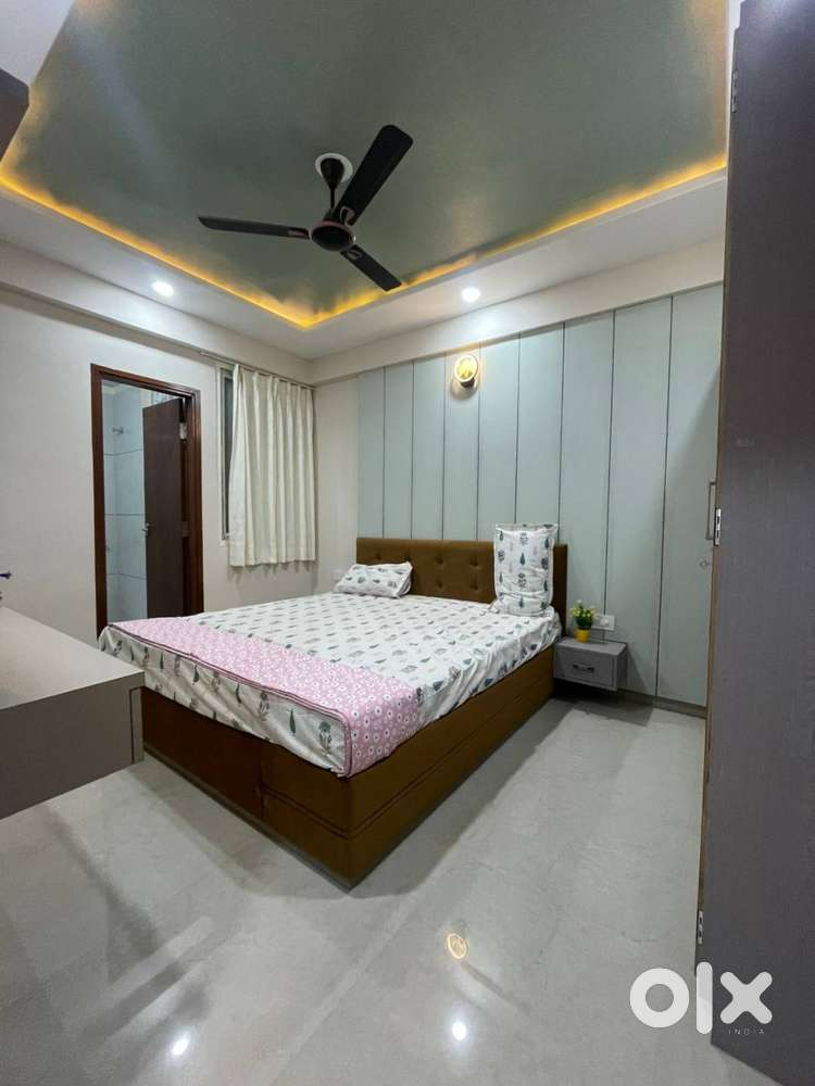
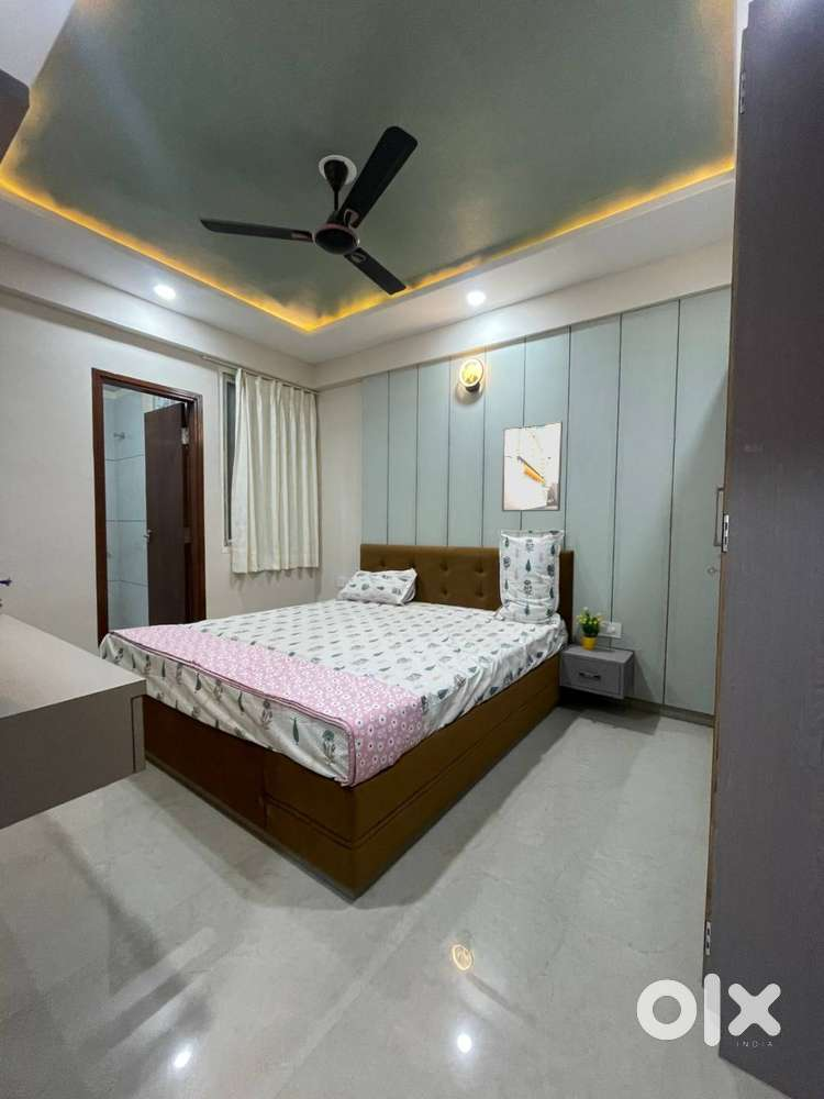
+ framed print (531, 468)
